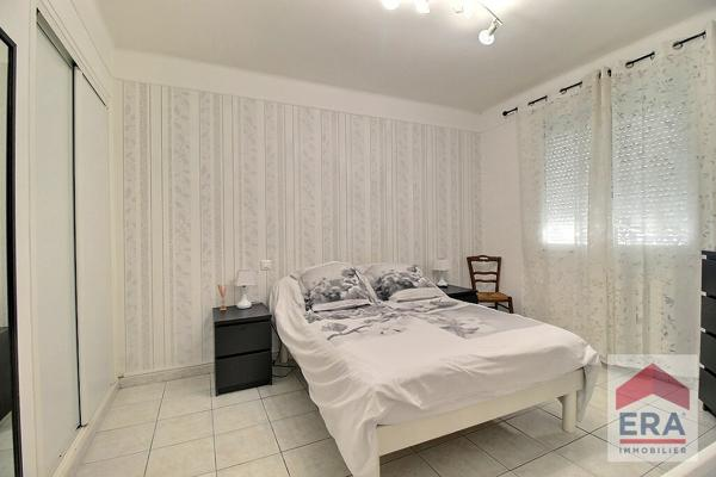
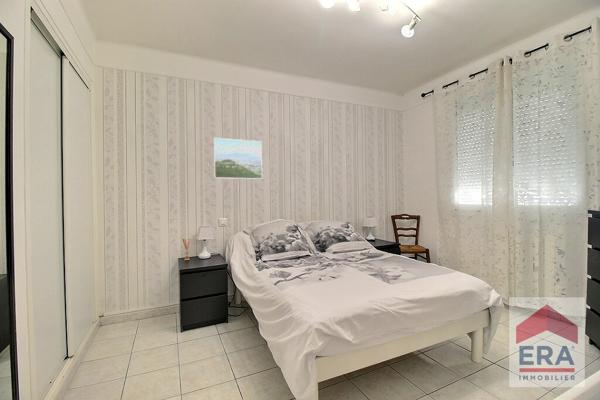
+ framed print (238, 159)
